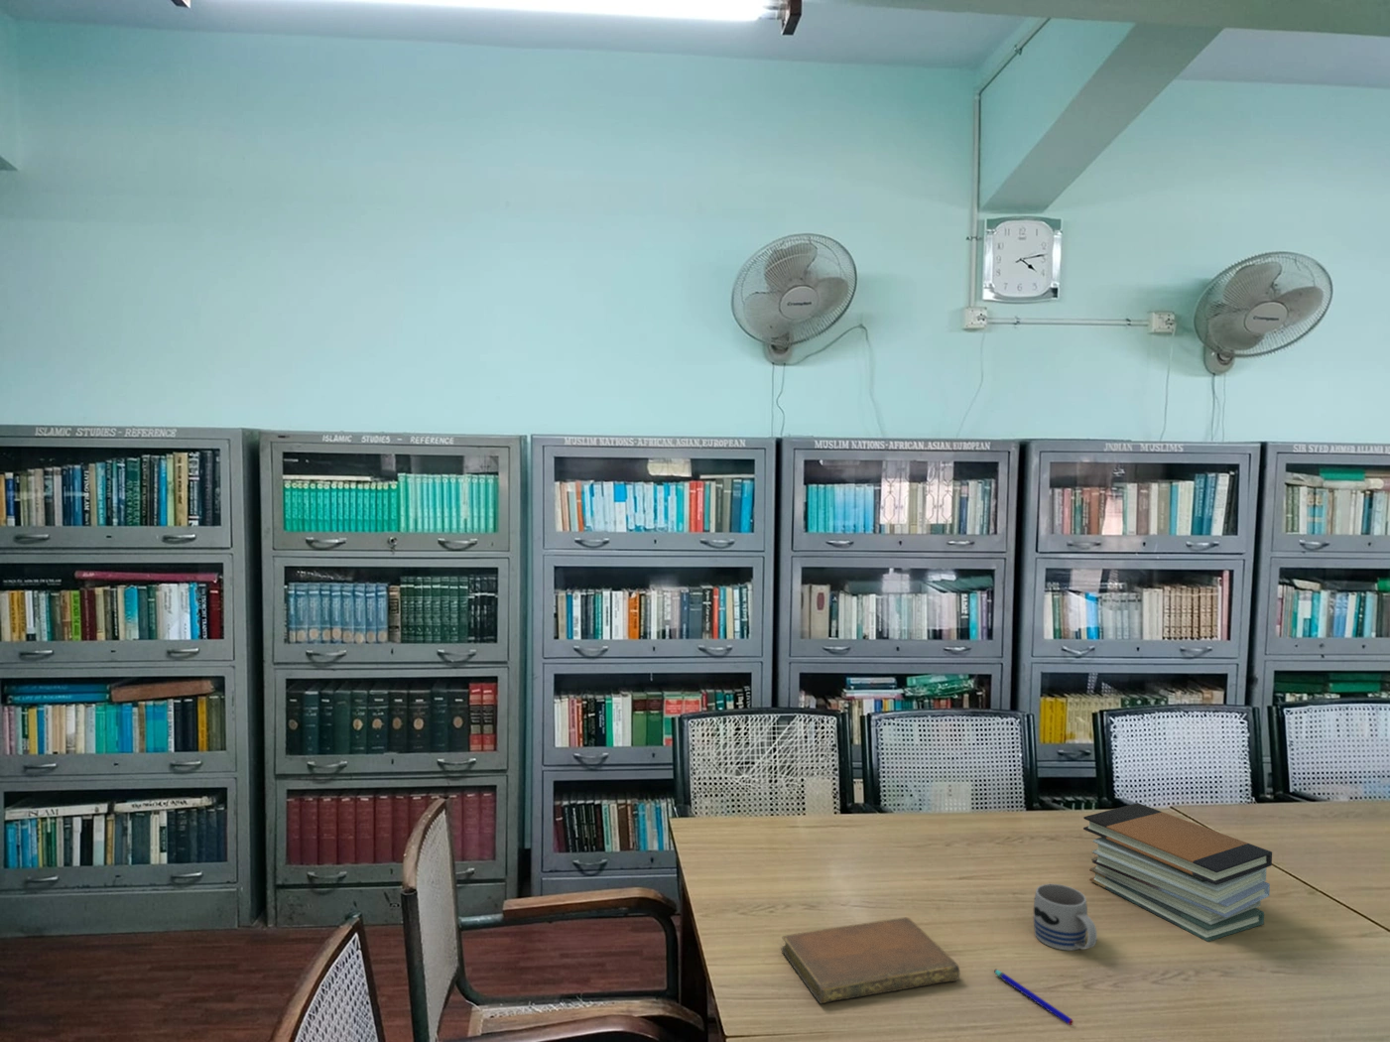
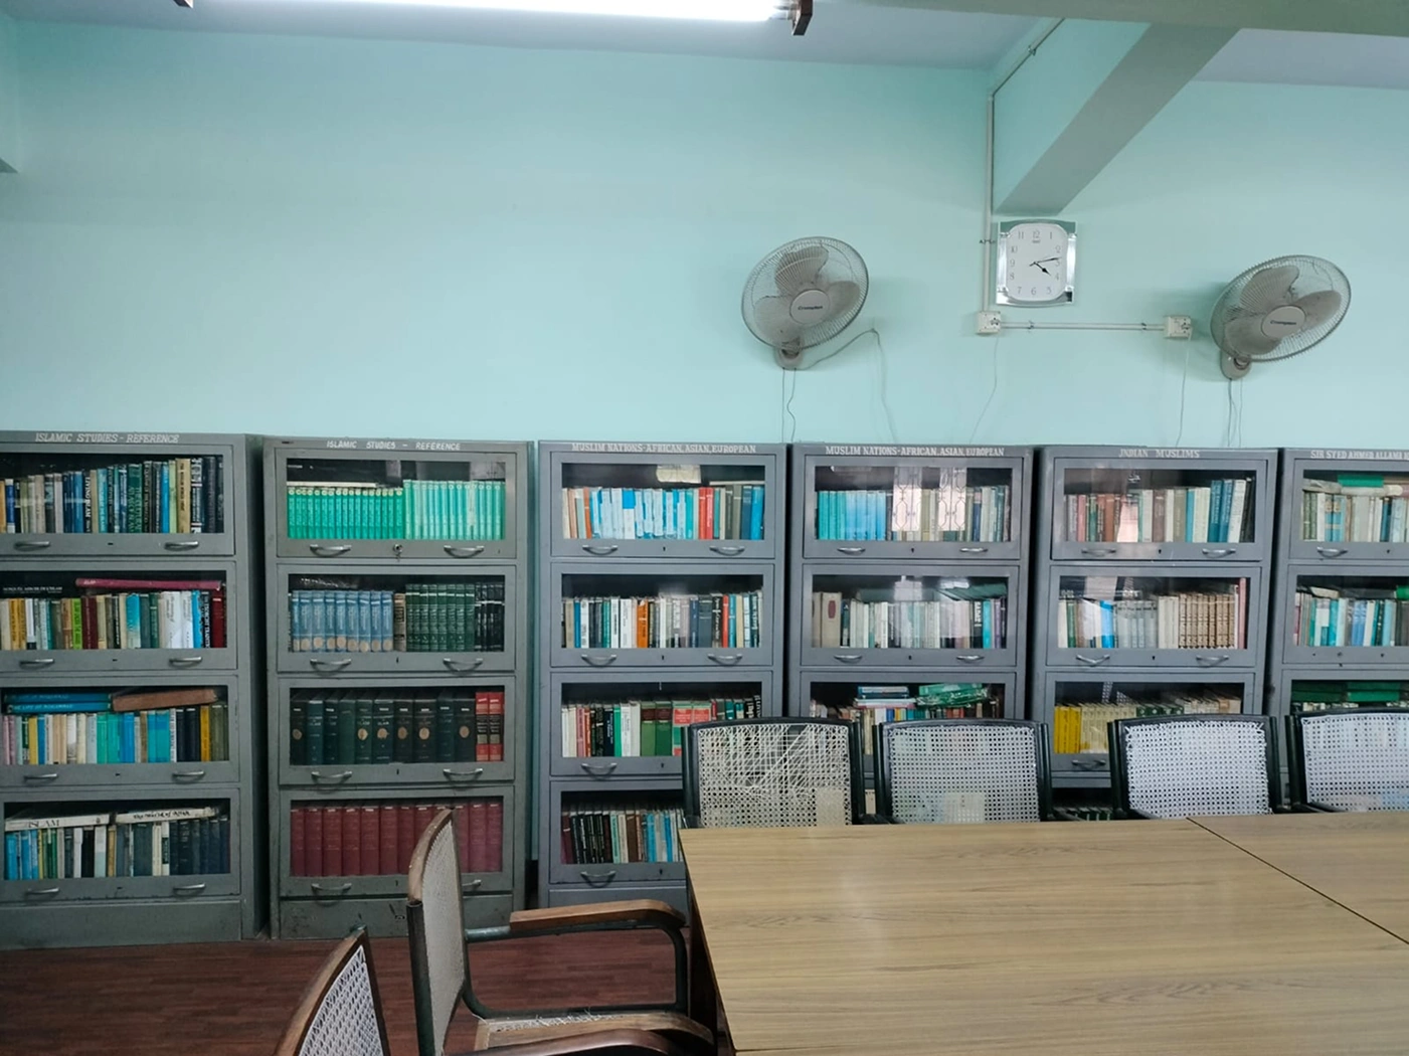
- pen (1031, 995)
- notebook (867, 957)
- book stack (1173, 867)
- mug (1066, 919)
